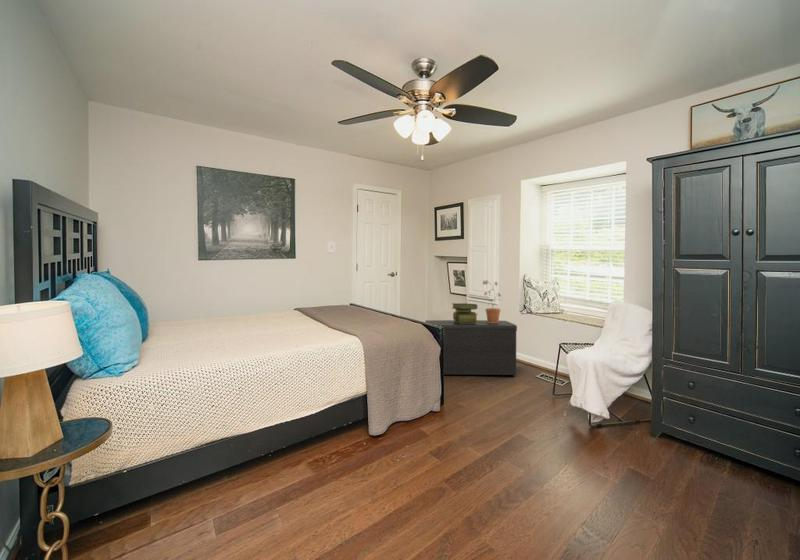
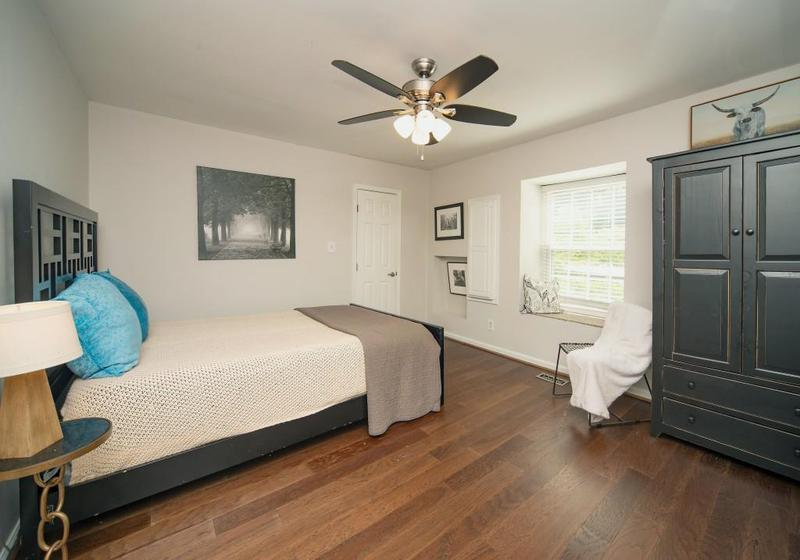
- potted plant (492, 300)
- stack of books (464, 312)
- bench (468, 345)
